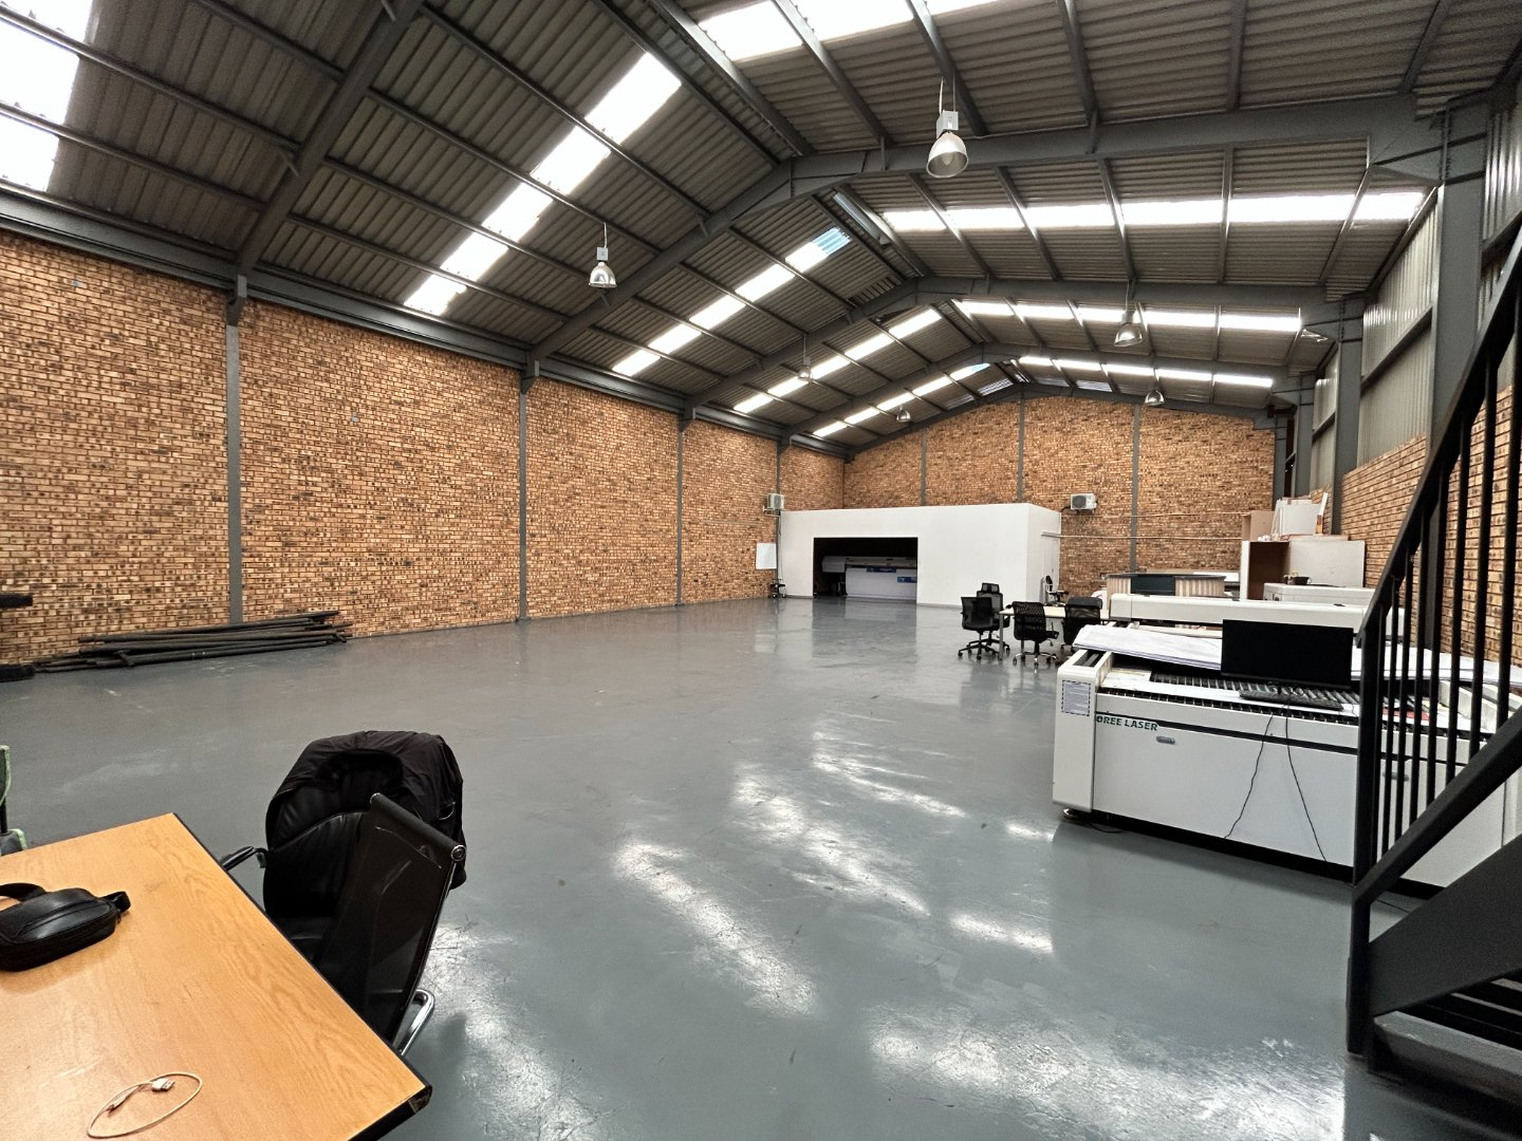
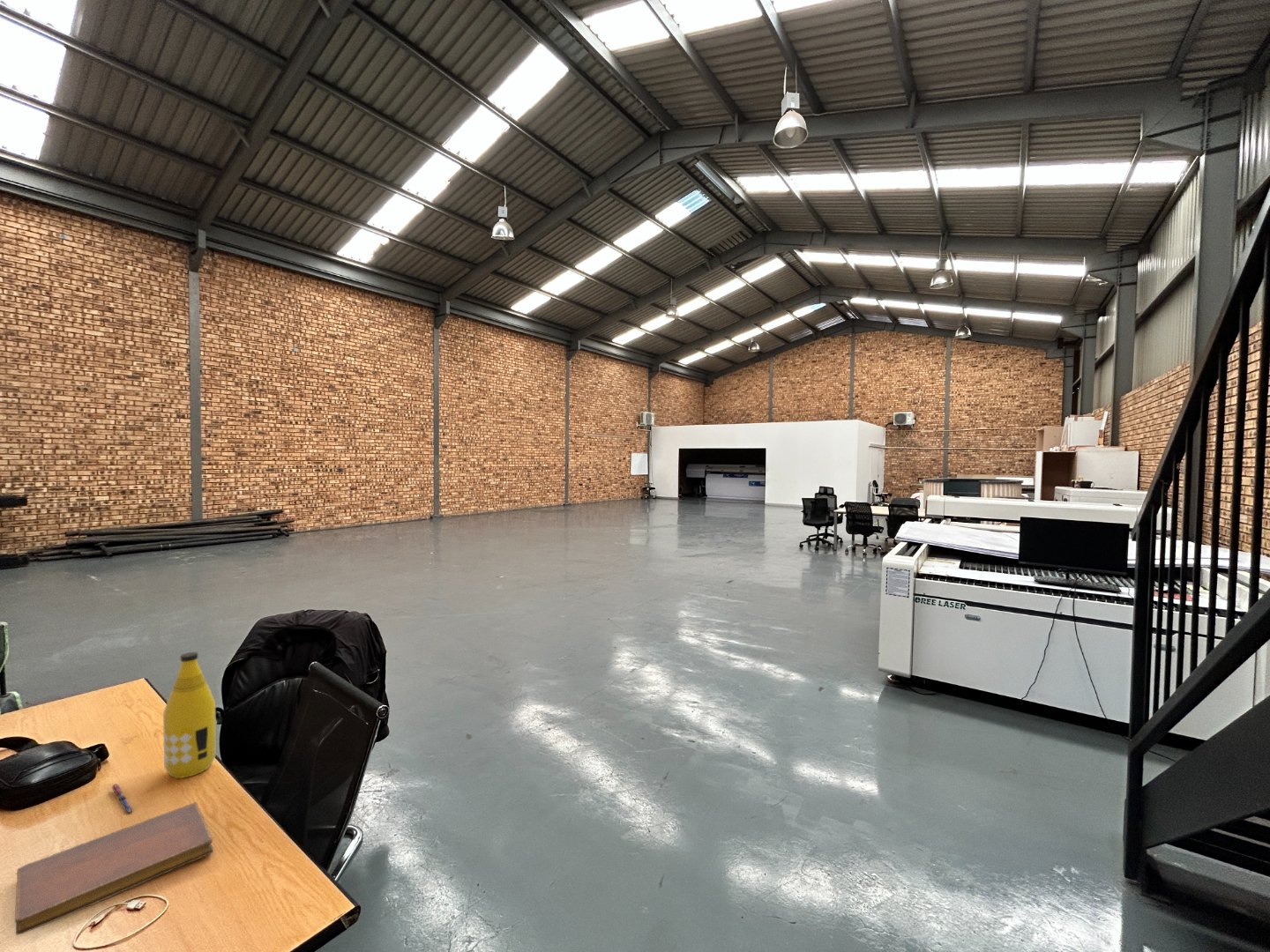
+ notebook (119, 859)
+ bottle (190, 711)
+ pen (122, 797)
